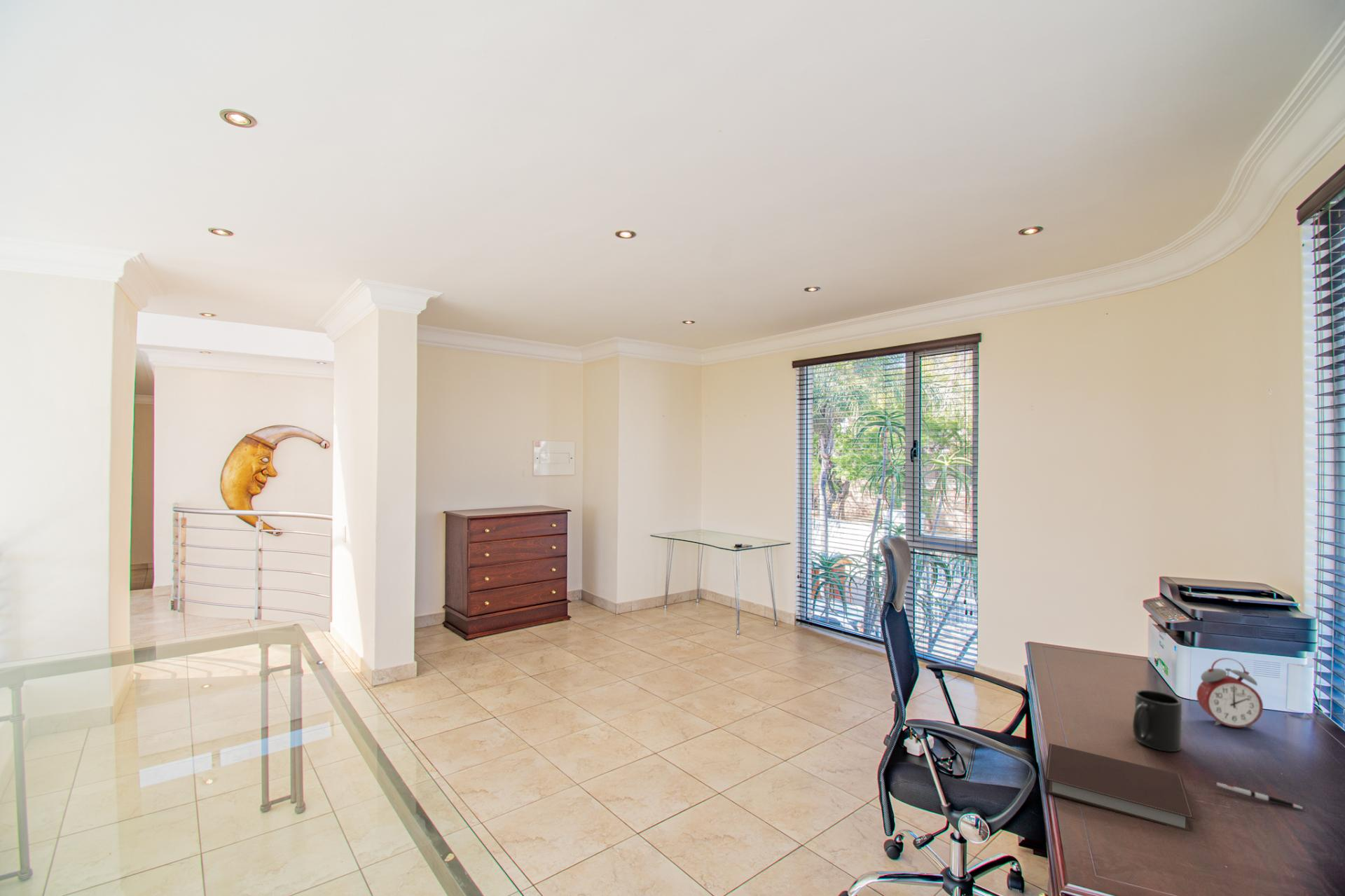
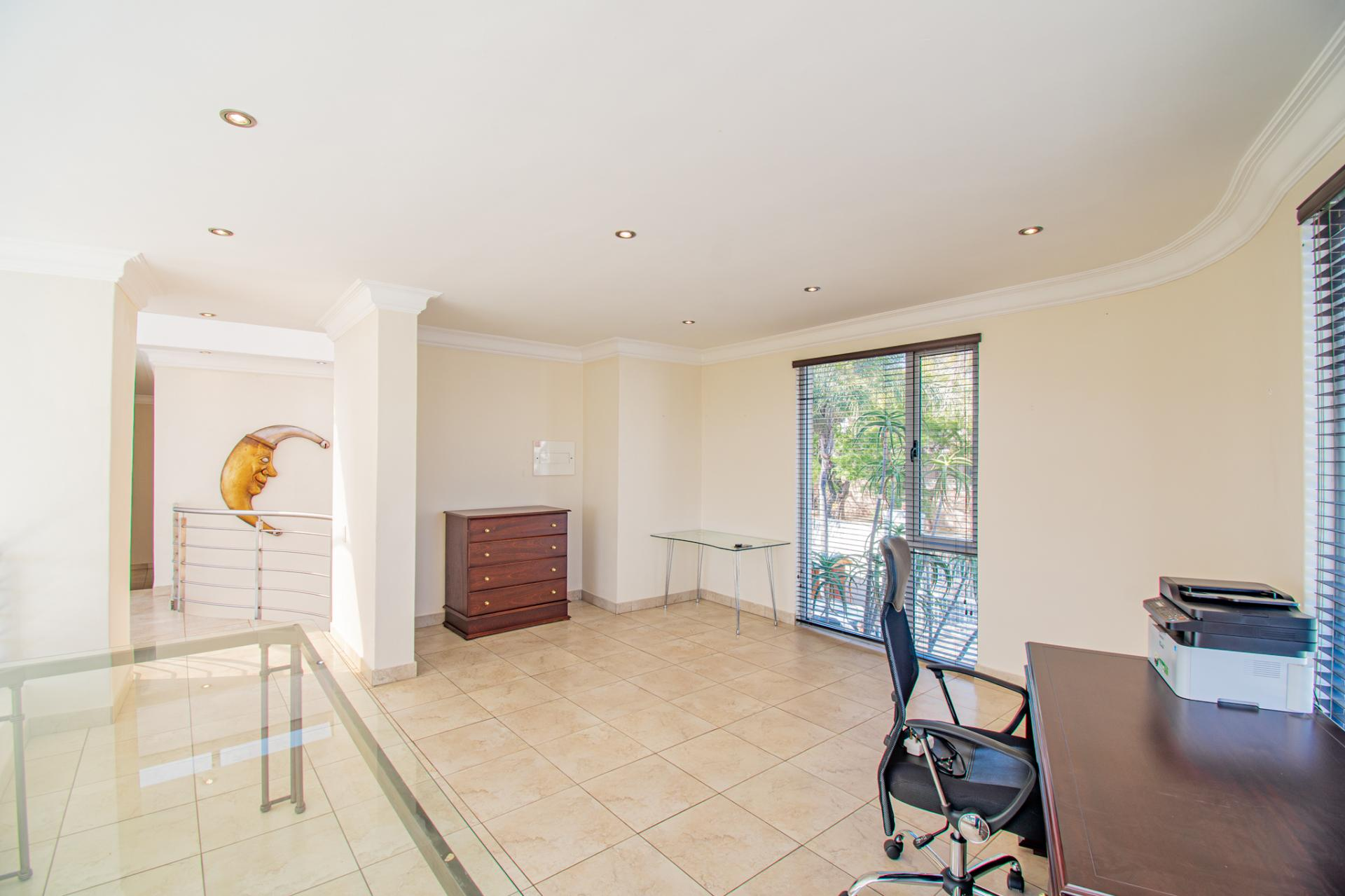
- mug (1153, 722)
- alarm clock (1228, 691)
- pen (1259, 795)
- notebook (1113, 783)
